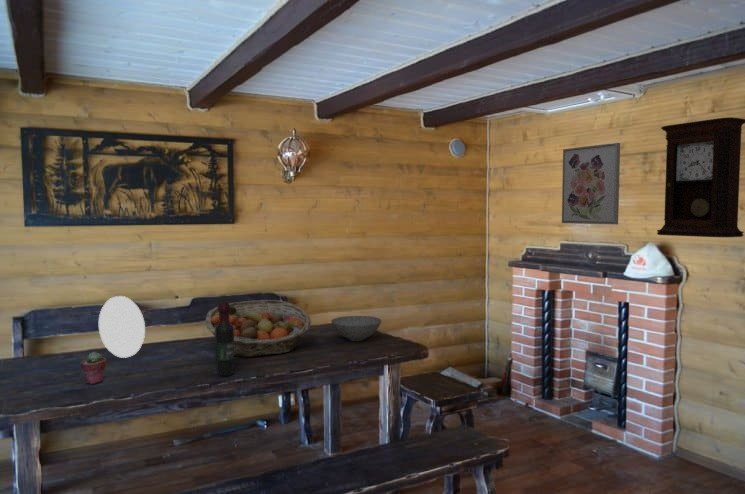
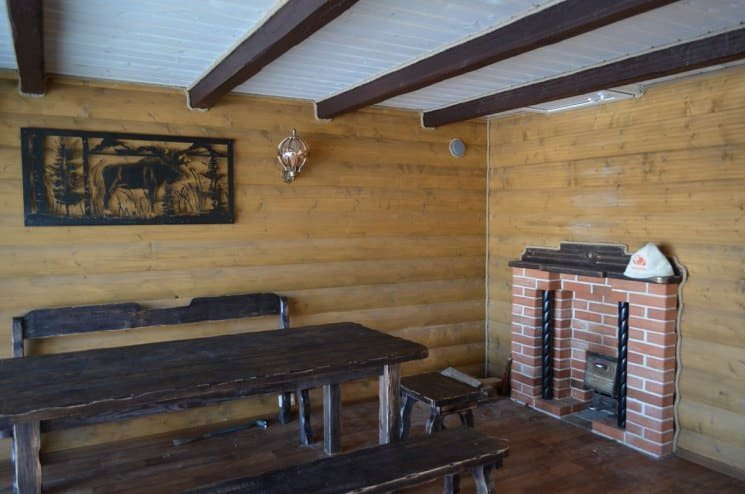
- potted succulent (93, 366)
- plate (121, 326)
- wall art (589, 185)
- fruit basket (259, 327)
- wine bottle (224, 338)
- bowl (356, 329)
- pendulum clock (697, 179)
